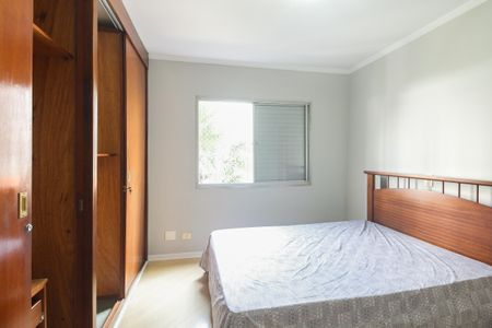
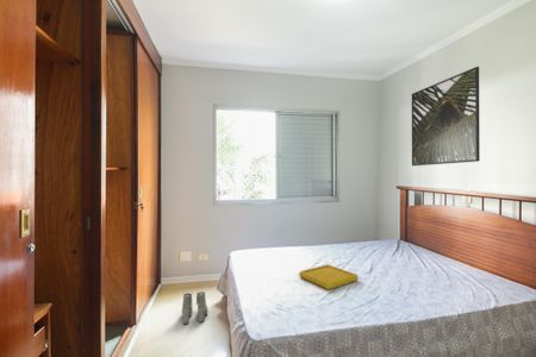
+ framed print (441, 123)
+ boots (192, 305)
+ serving tray (328, 275)
